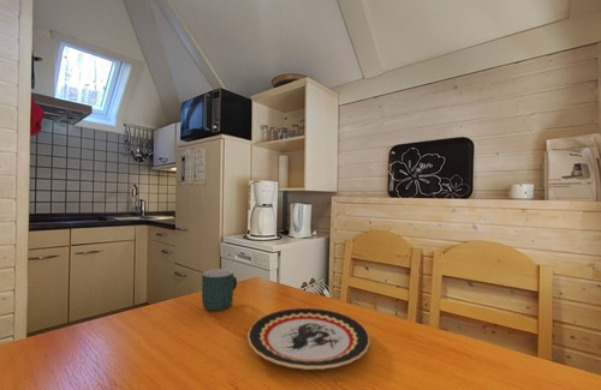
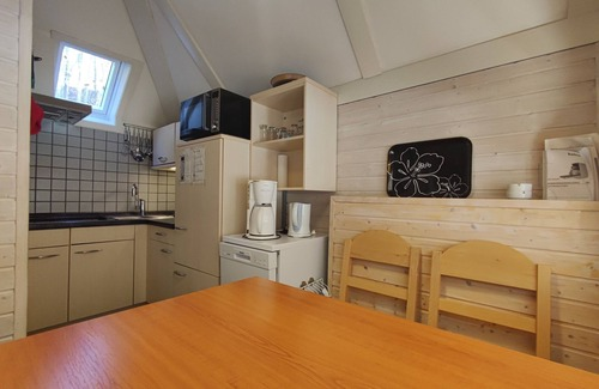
- plate (308, 336)
- mug (219, 287)
